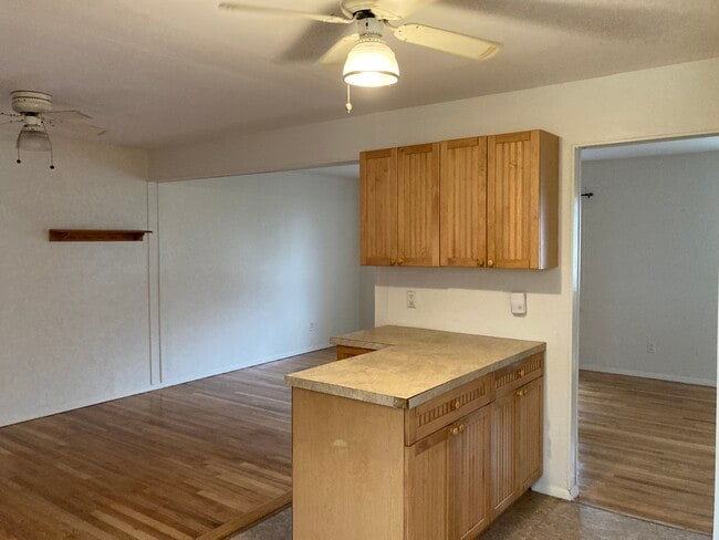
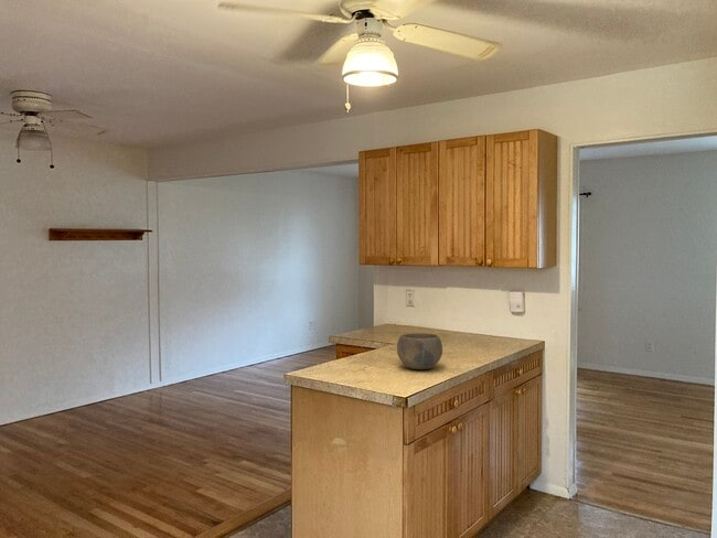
+ bowl (419, 352)
